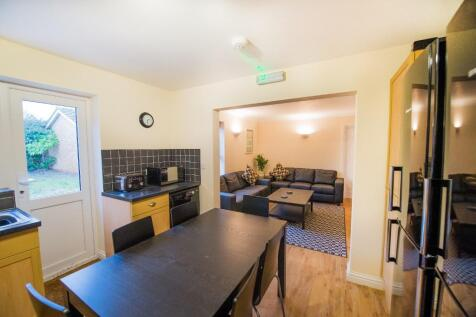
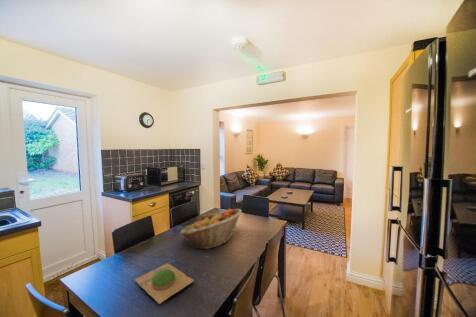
+ fruit basket (213, 225)
+ plant (164, 277)
